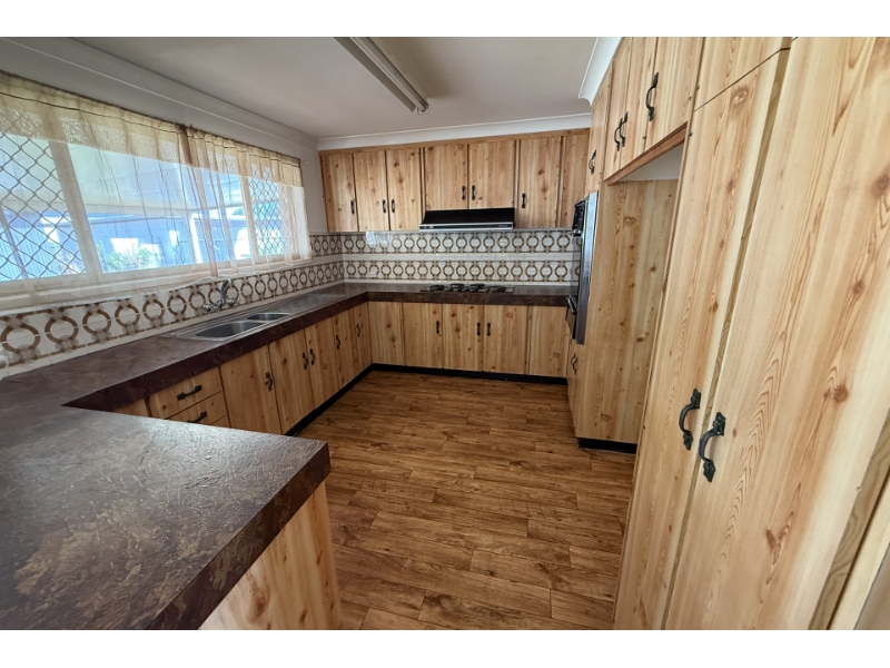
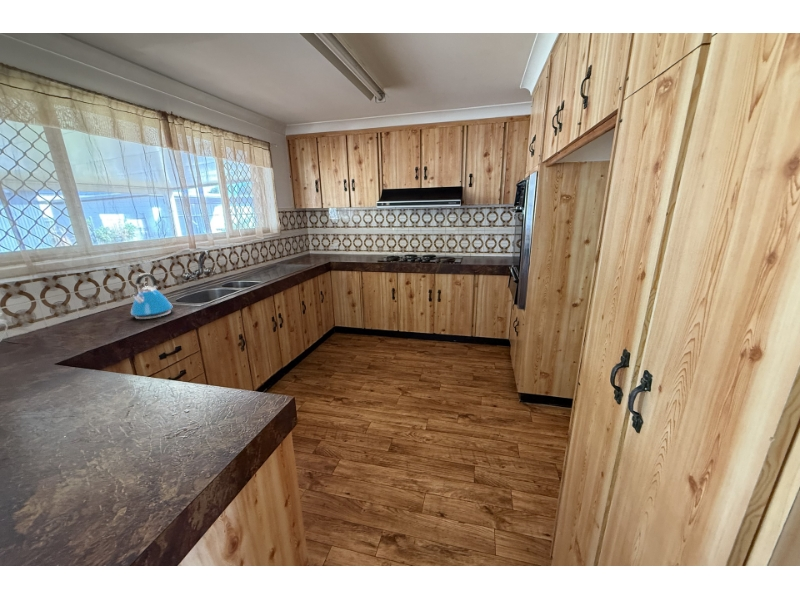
+ kettle (149, 294)
